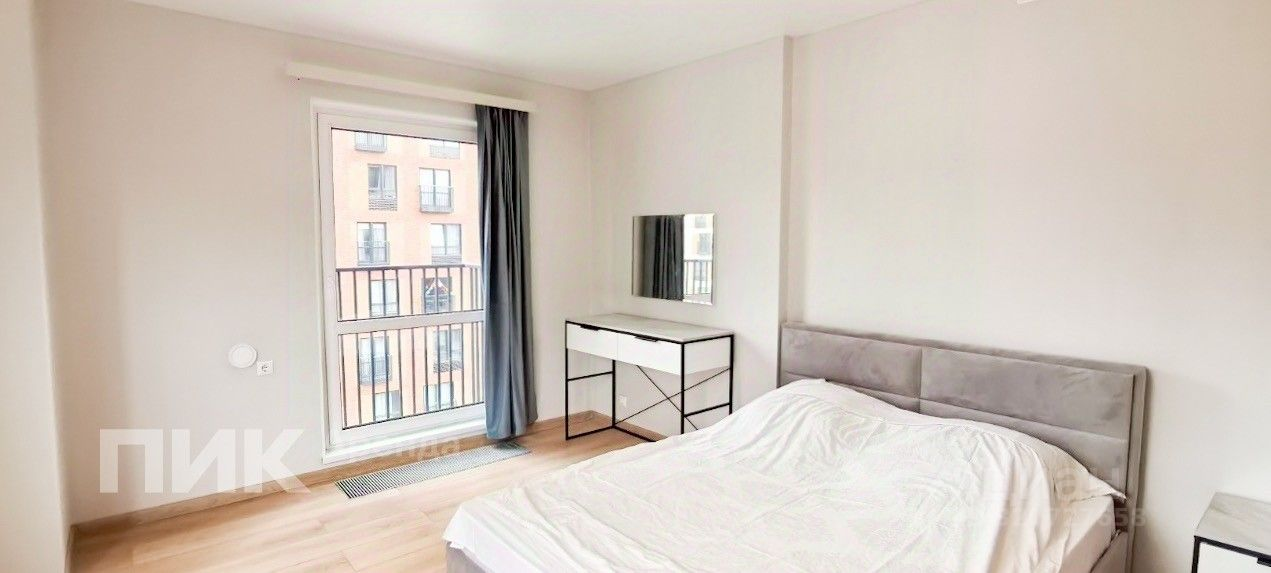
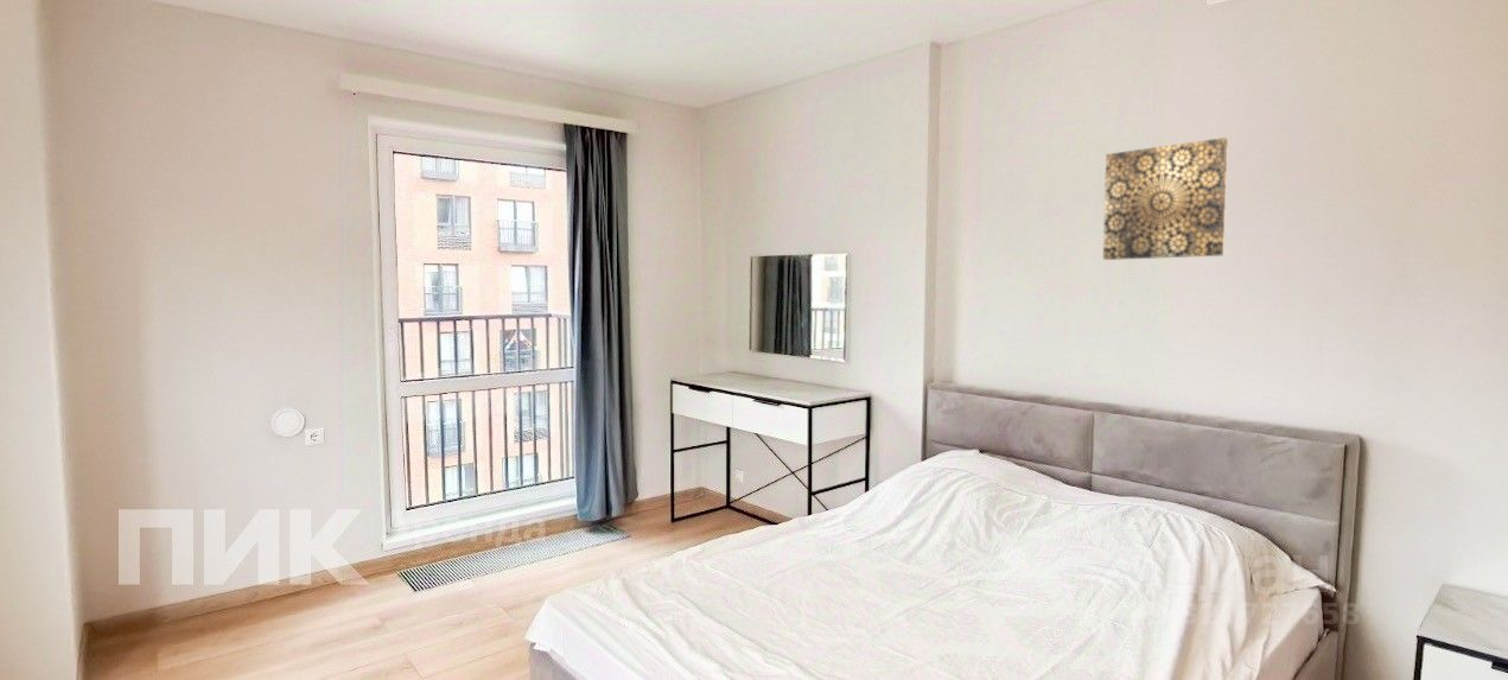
+ wall art (1162, 202)
